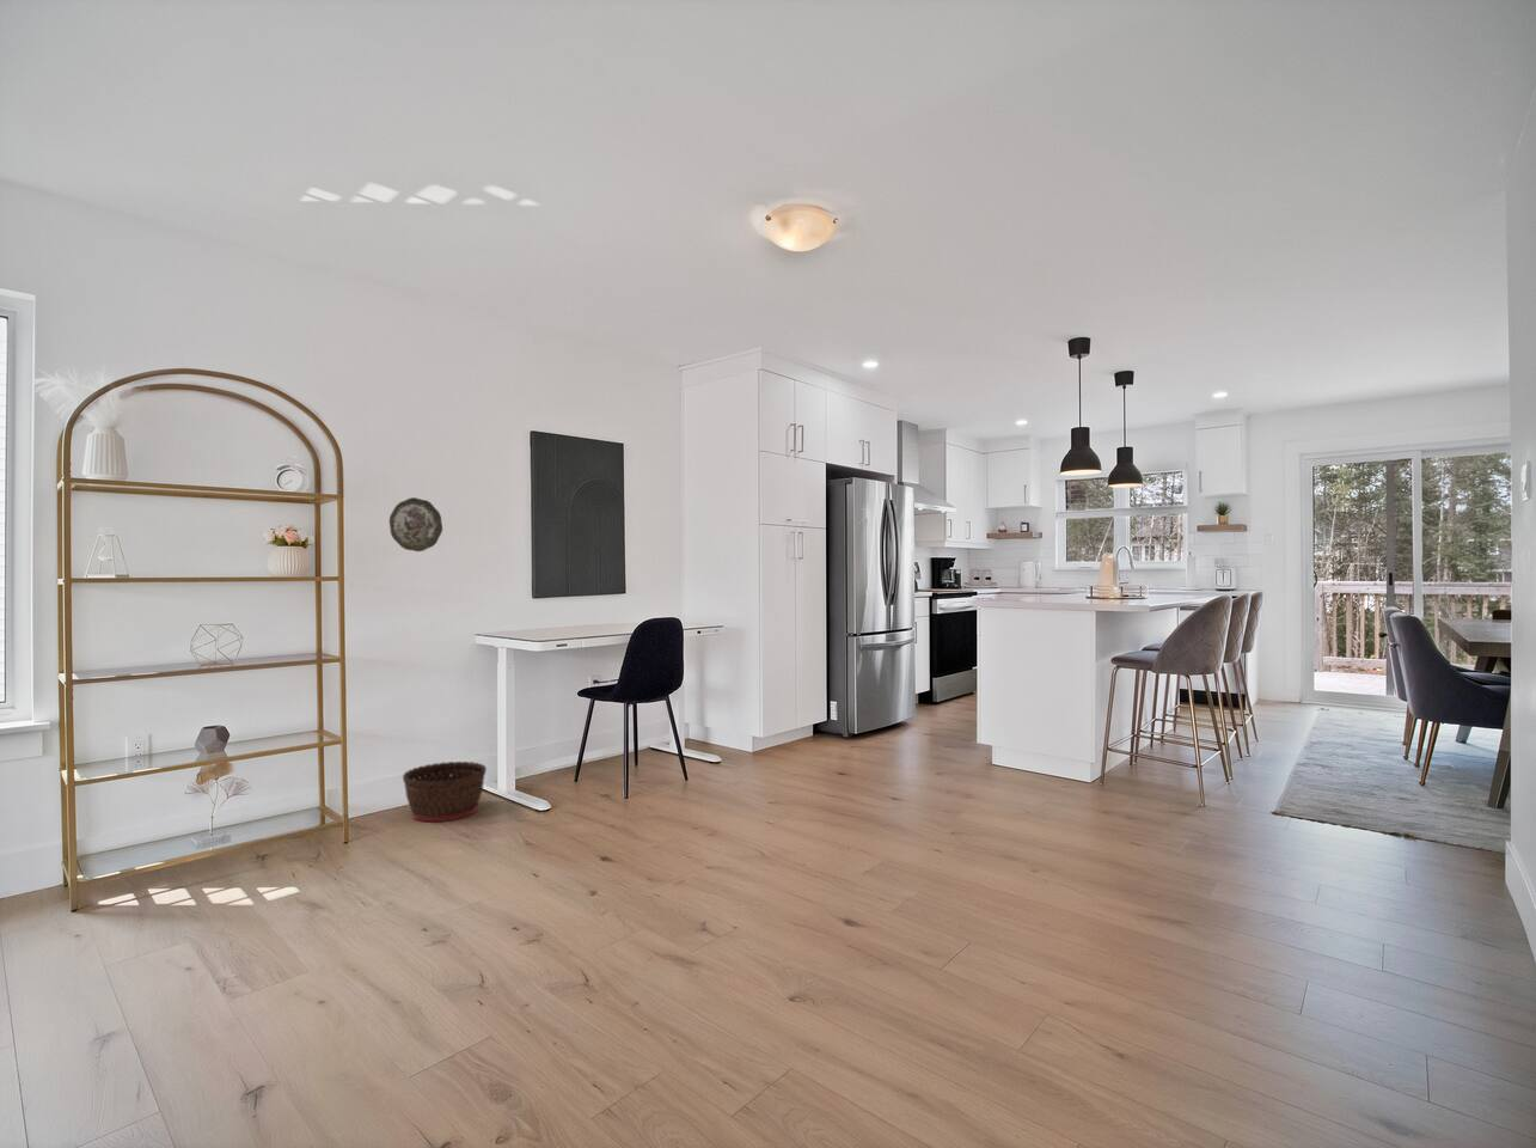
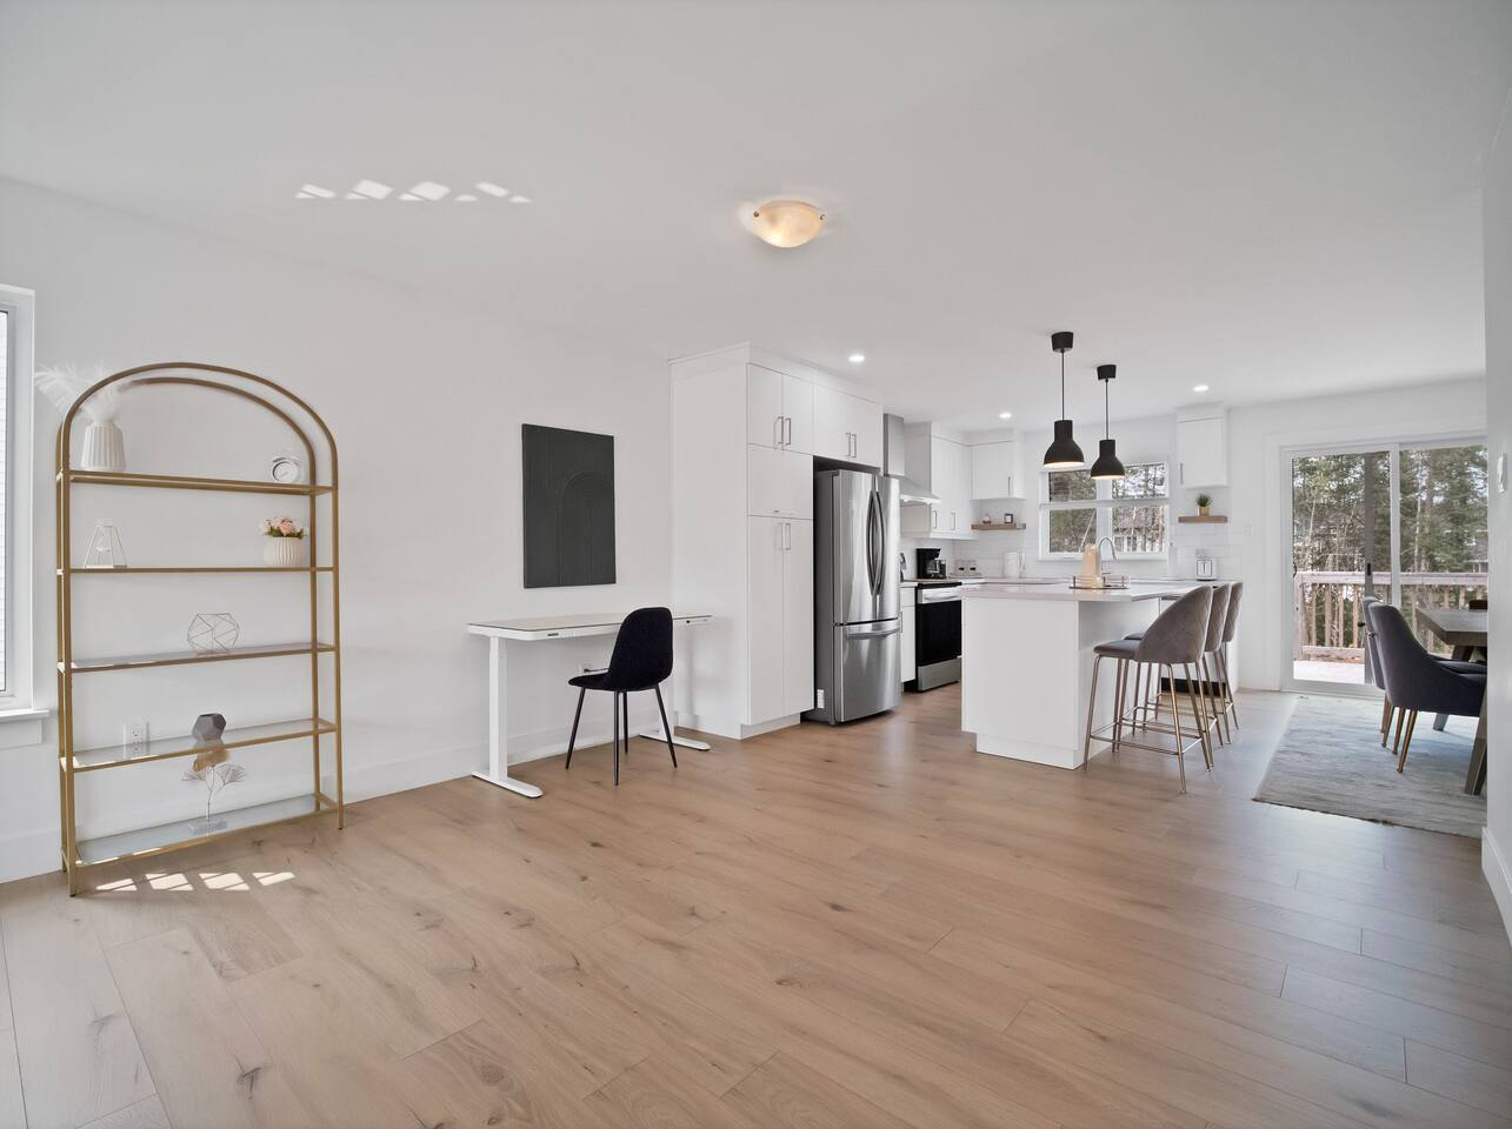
- basket (445, 790)
- decorative plate (415, 523)
